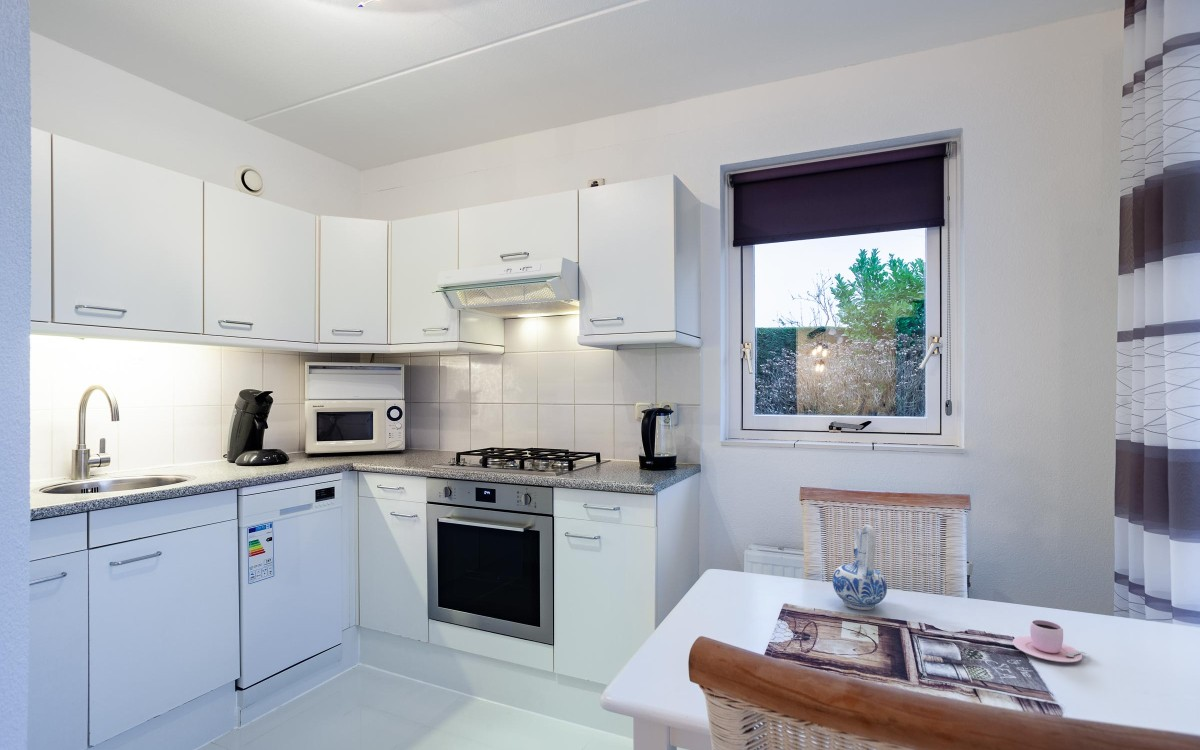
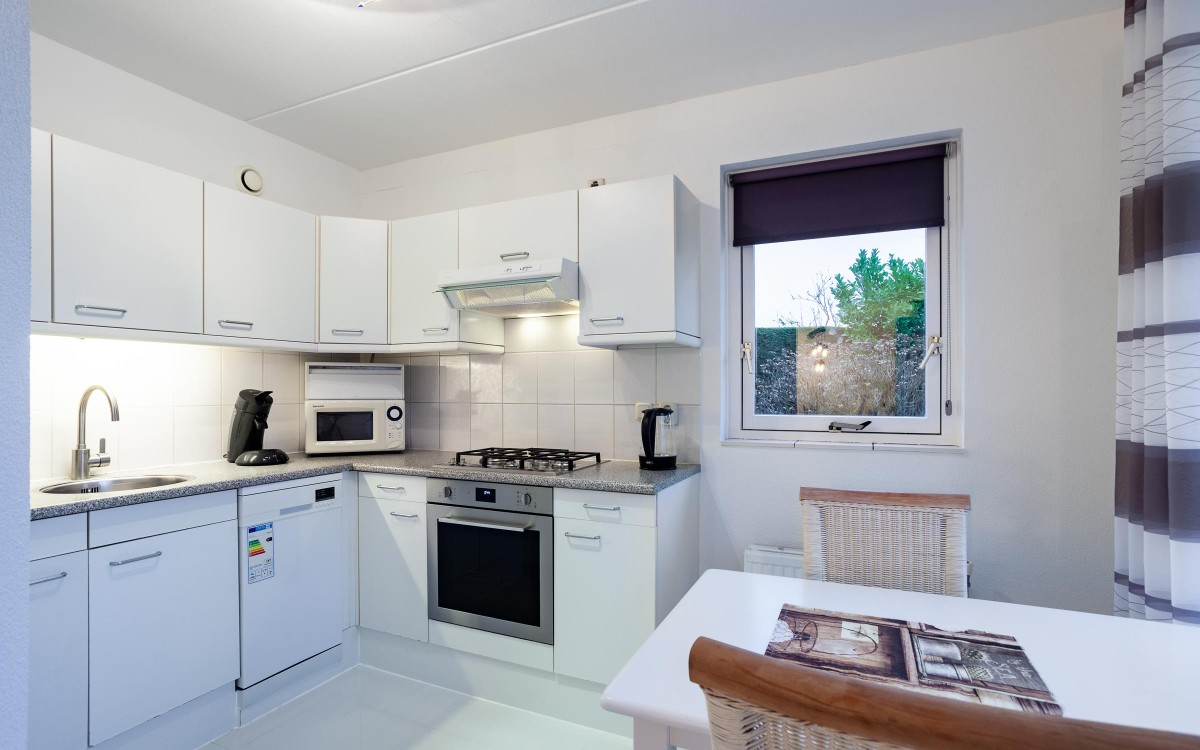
- ceramic pitcher (859, 563)
- teacup (1047, 621)
